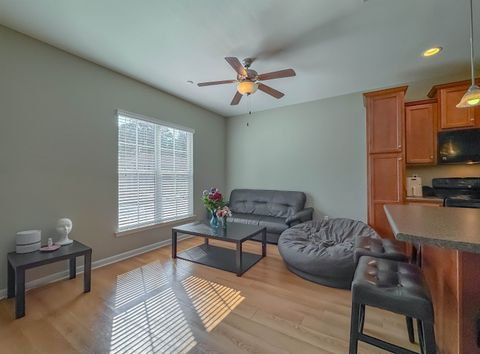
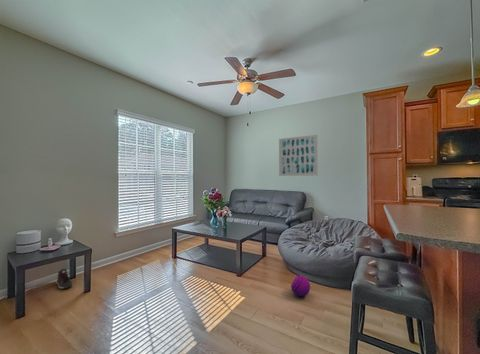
+ ball (300, 285)
+ wall art (297, 156)
+ sneaker (63, 277)
